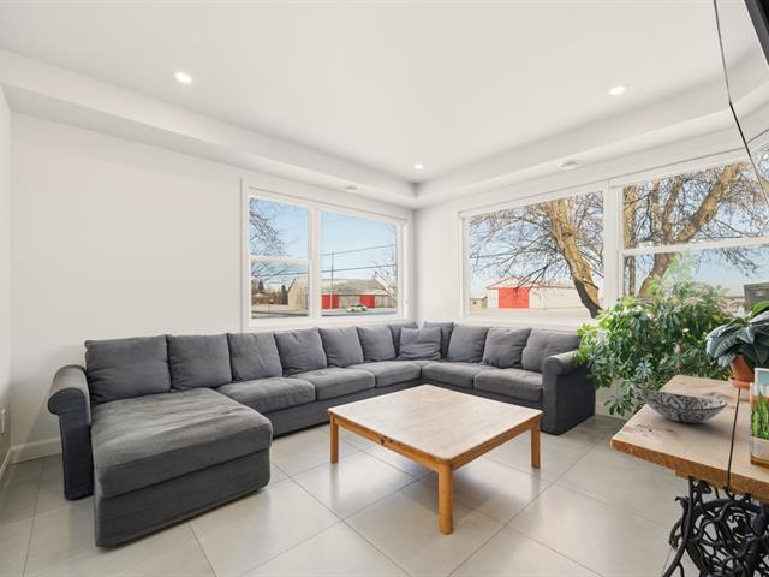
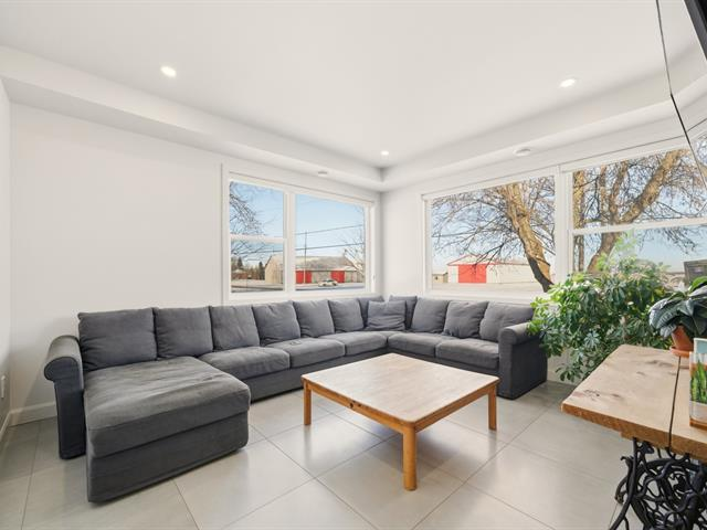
- decorative bowl (680, 408)
